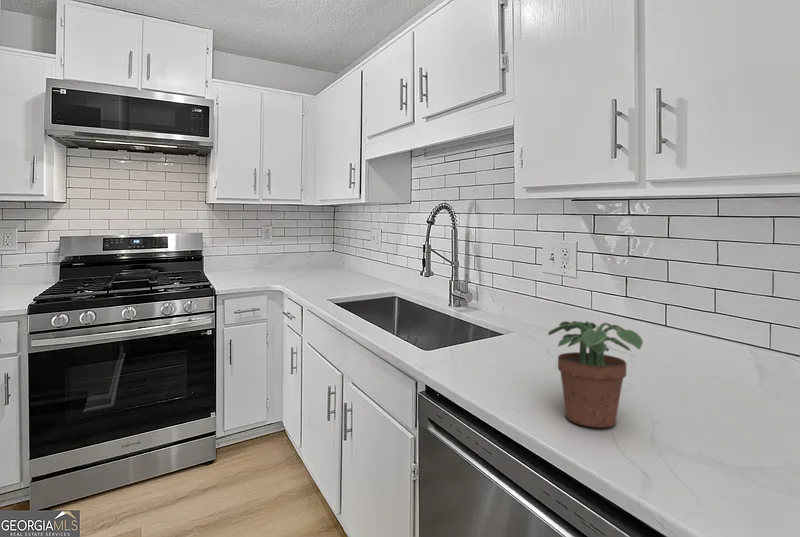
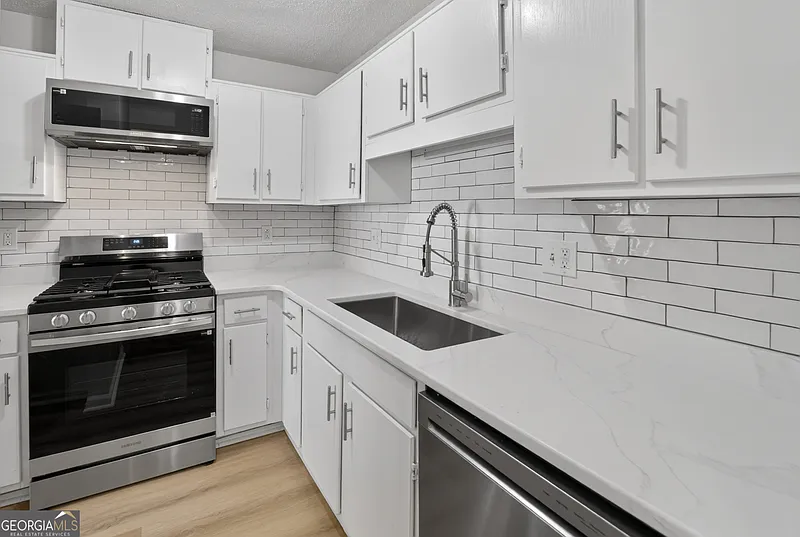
- potted plant (595, 372)
